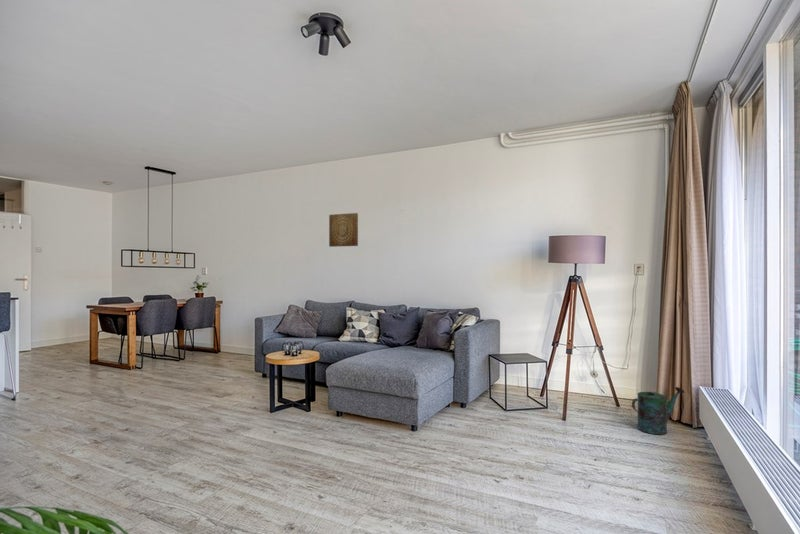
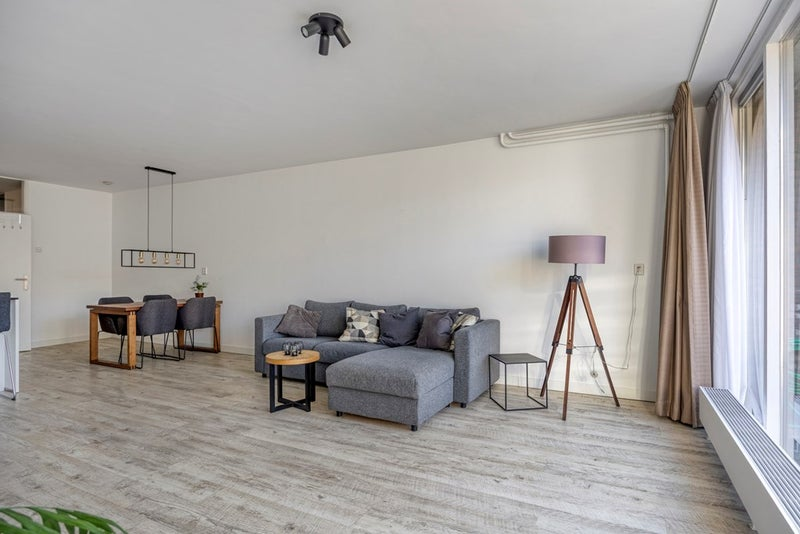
- watering can (658, 408)
- wall art (343, 230)
